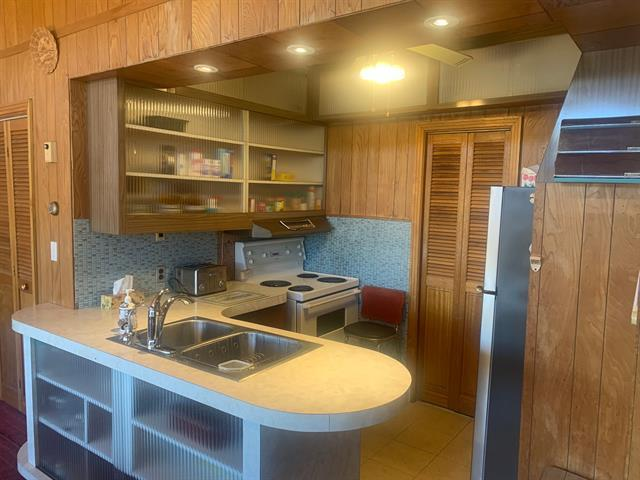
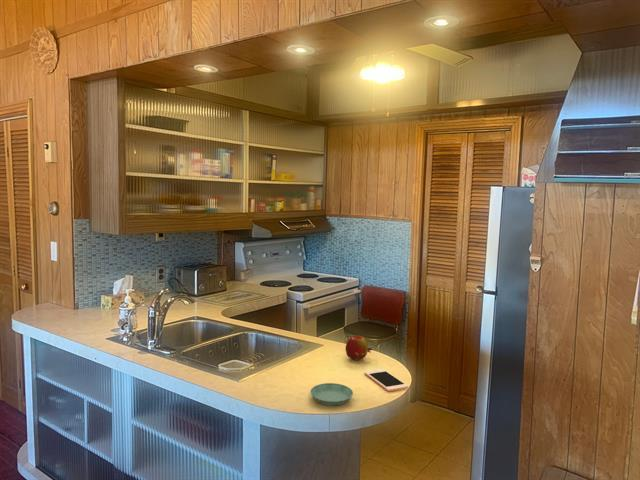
+ fruit (358, 348)
+ cell phone (385, 379)
+ saucer (331, 395)
